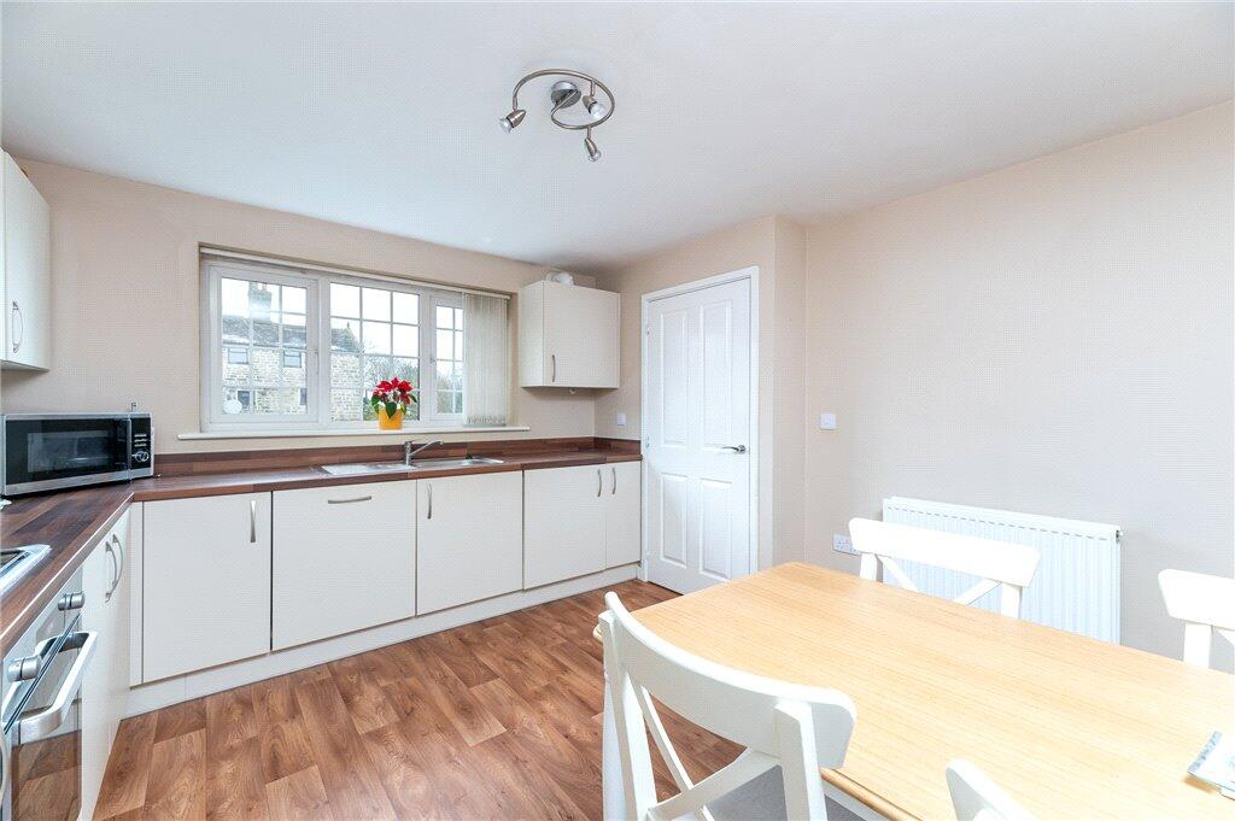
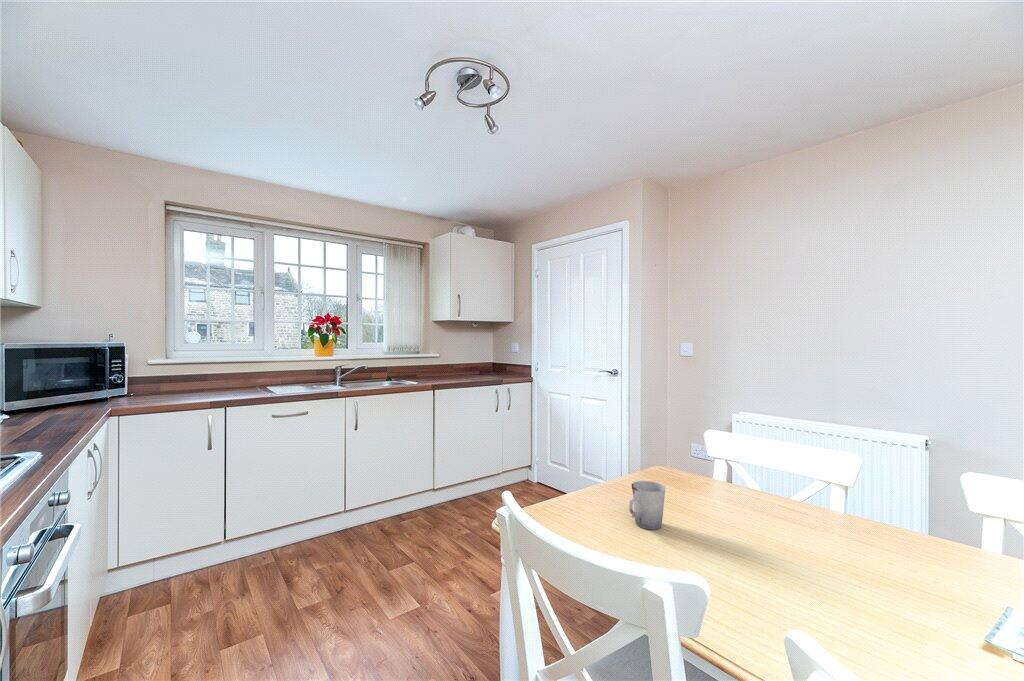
+ cup (644, 506)
